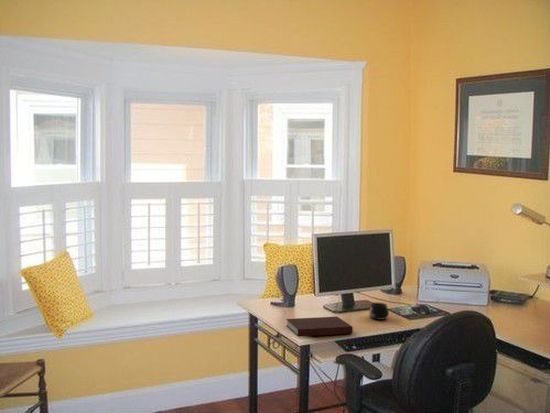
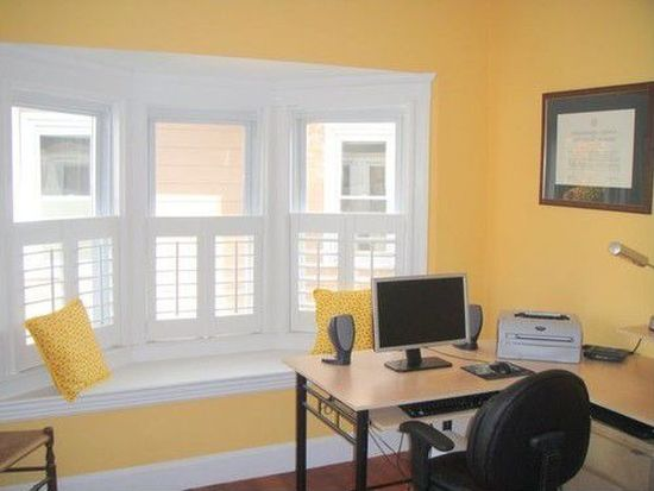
- notebook (318, 326)
- mug (380, 311)
